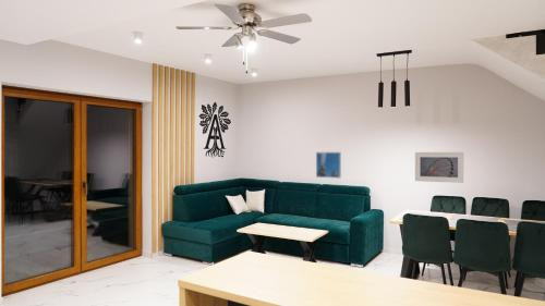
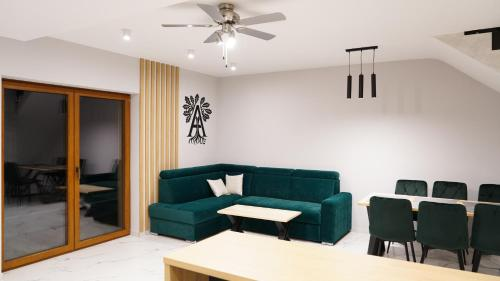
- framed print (438, 167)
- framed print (328, 164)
